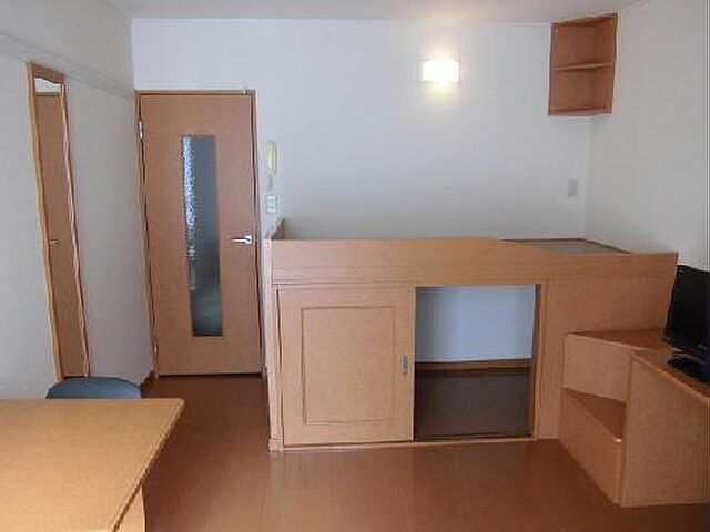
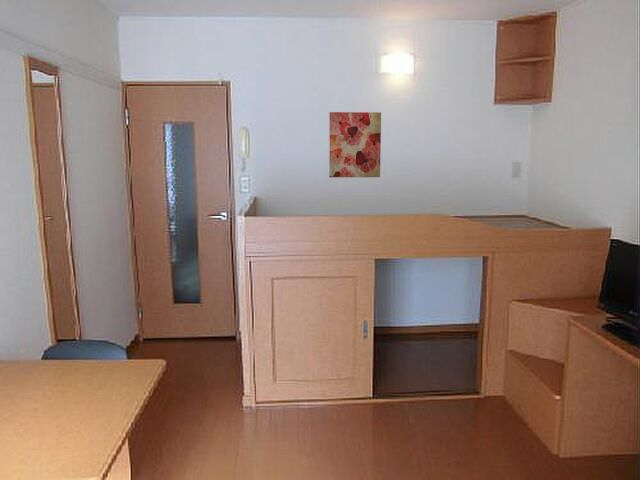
+ wall art (355, 145)
